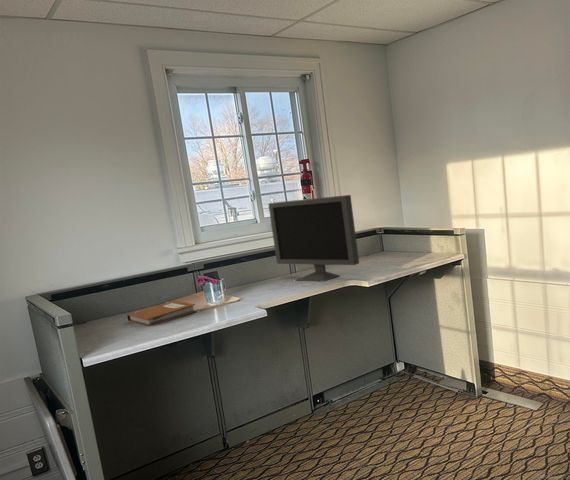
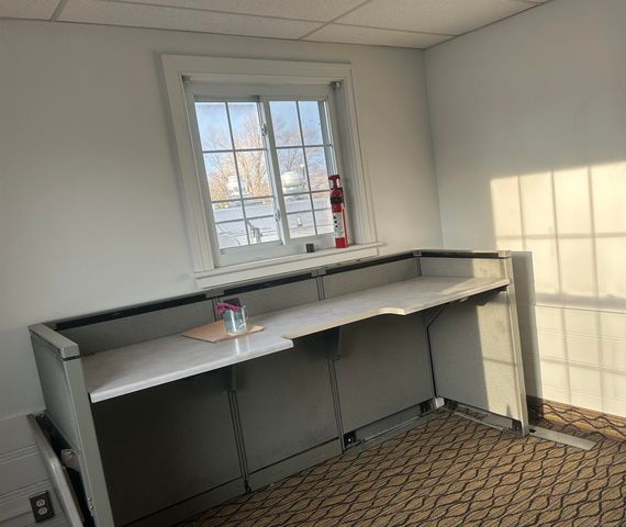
- notebook (162, 312)
- monitor (312, 239)
